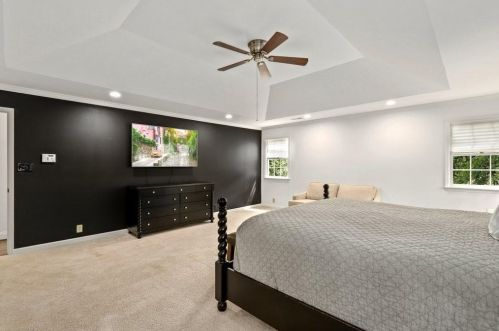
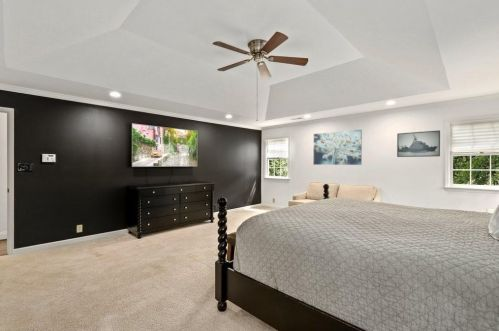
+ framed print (417, 144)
+ wall art (335, 148)
